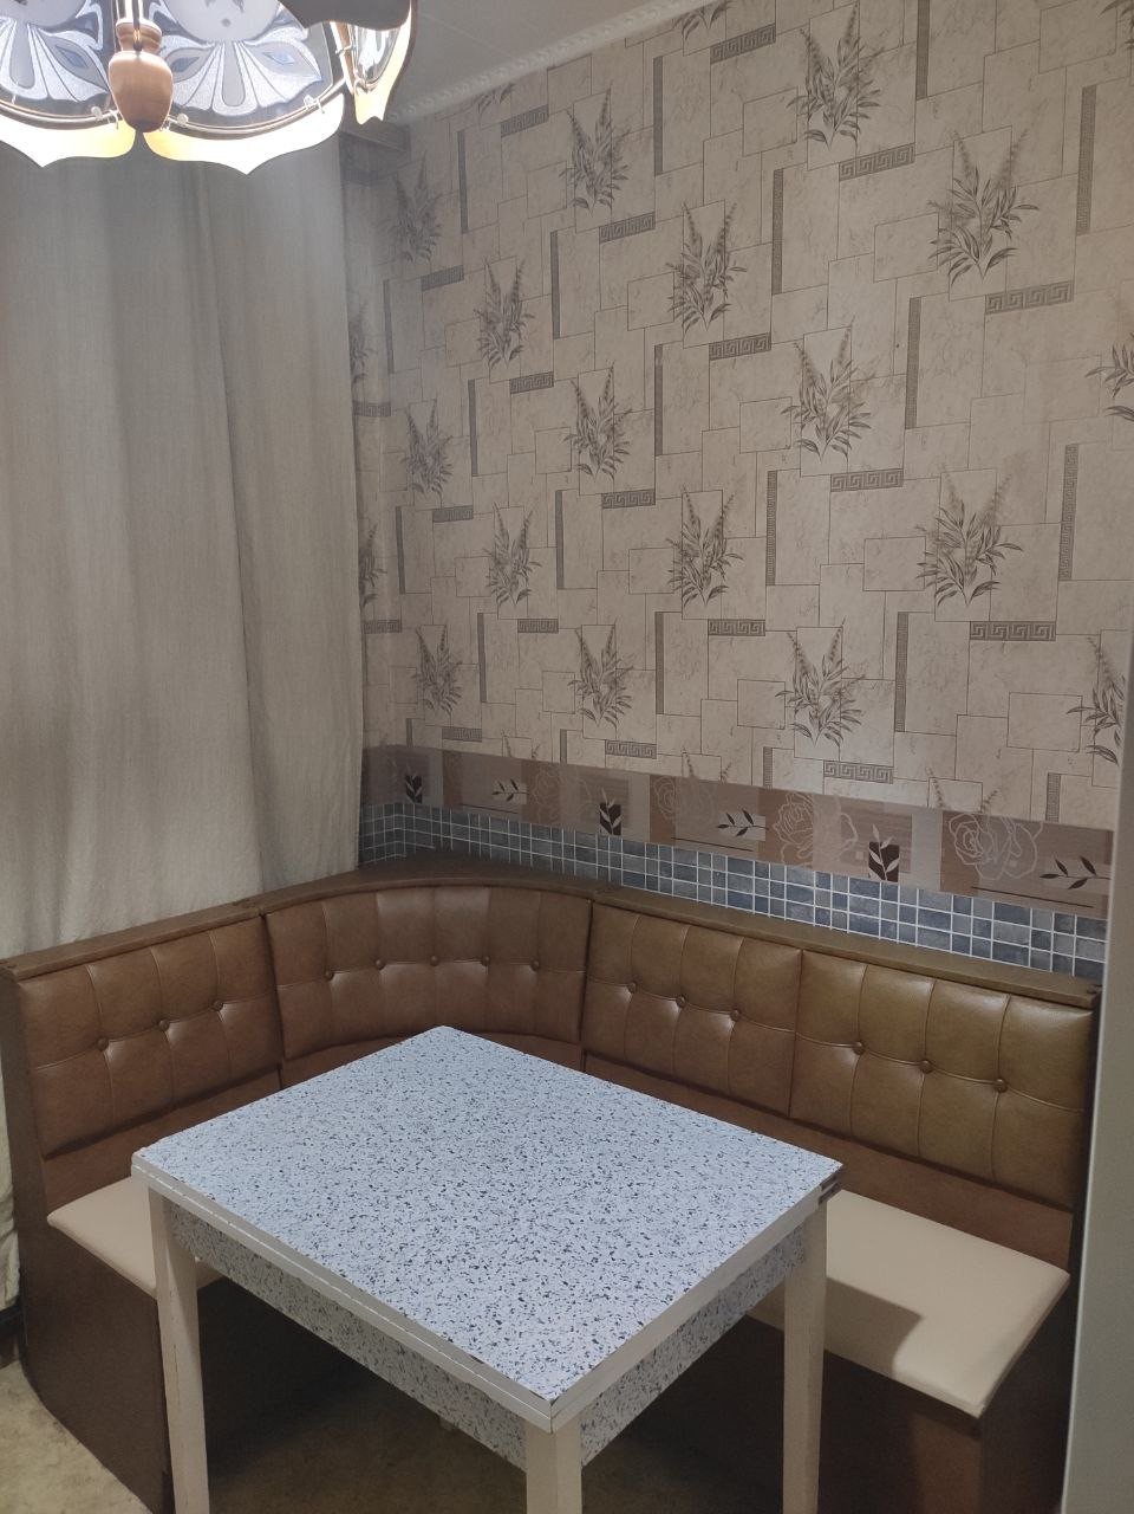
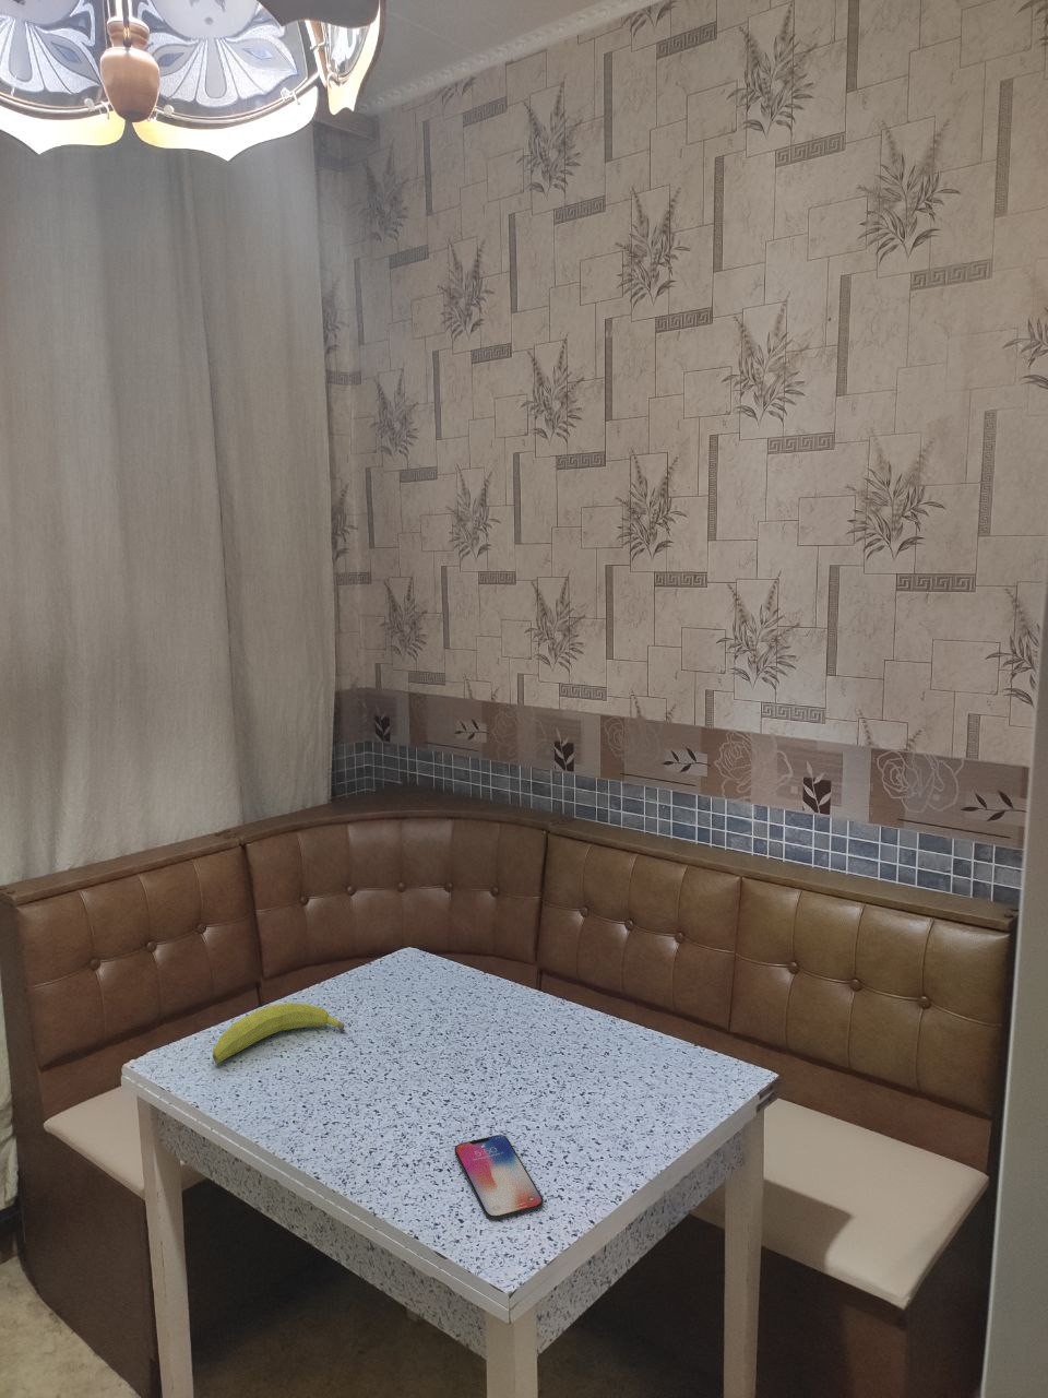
+ smartphone (496, 1175)
+ fruit (274, 1031)
